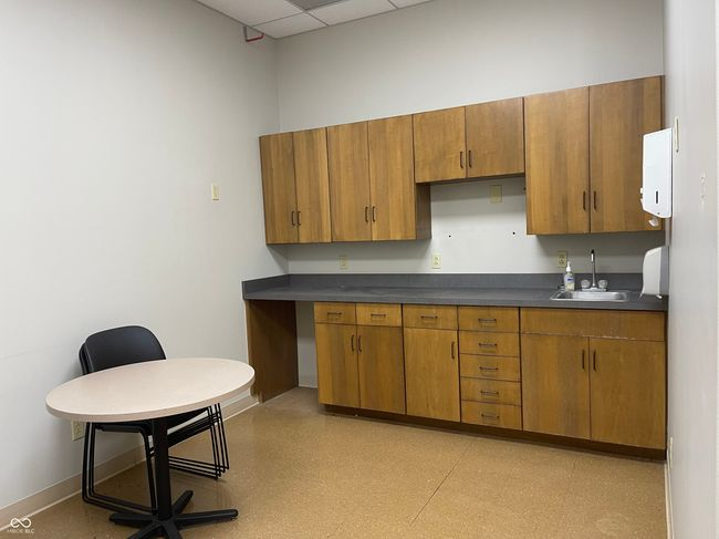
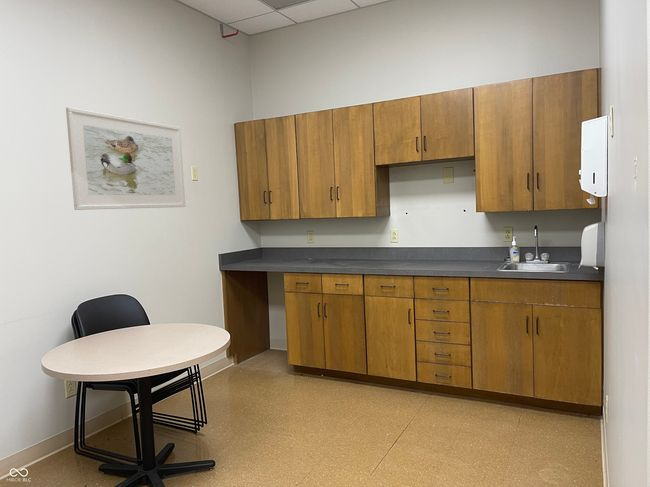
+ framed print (133, 163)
